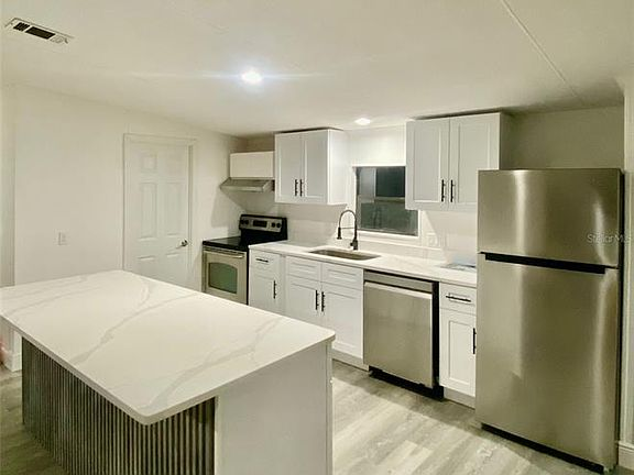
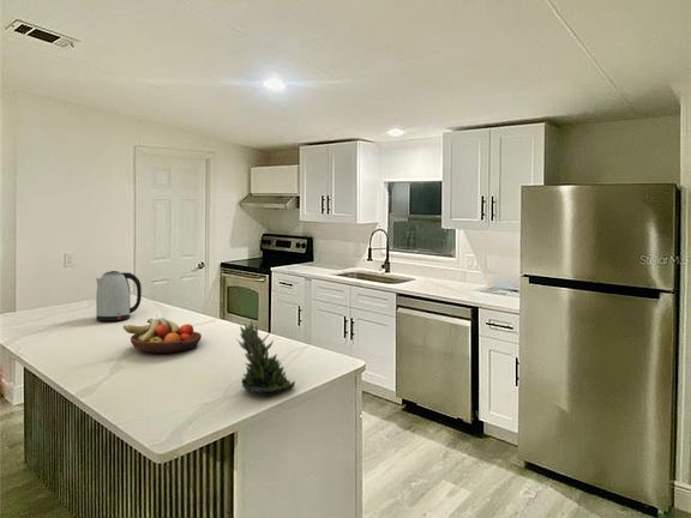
+ fruit bowl (166, 332)
+ succulent plant (263, 355)
+ kettle (119, 294)
